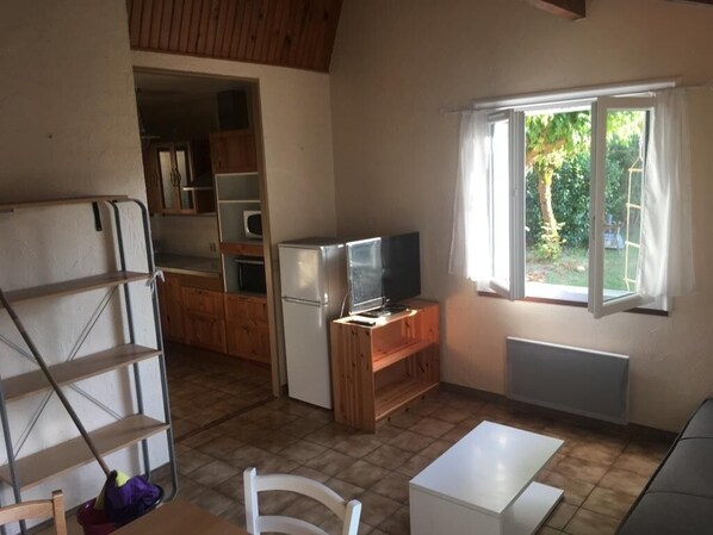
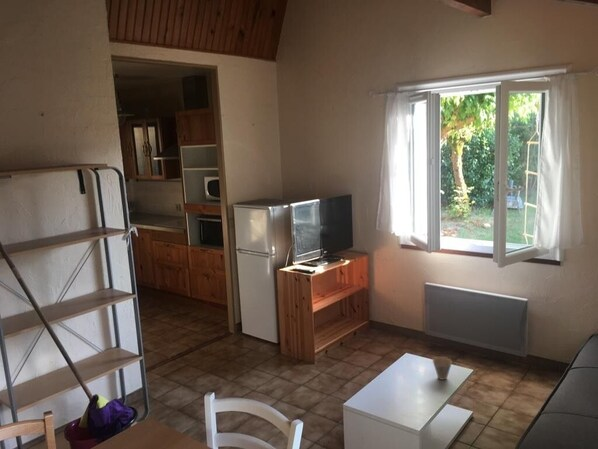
+ cup (442, 369)
